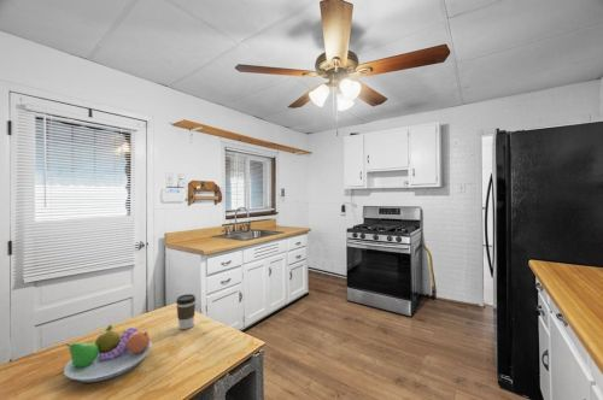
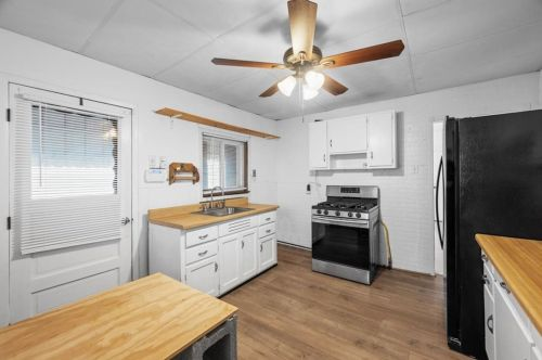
- coffee cup (186, 311)
- fruit bowl (109, 347)
